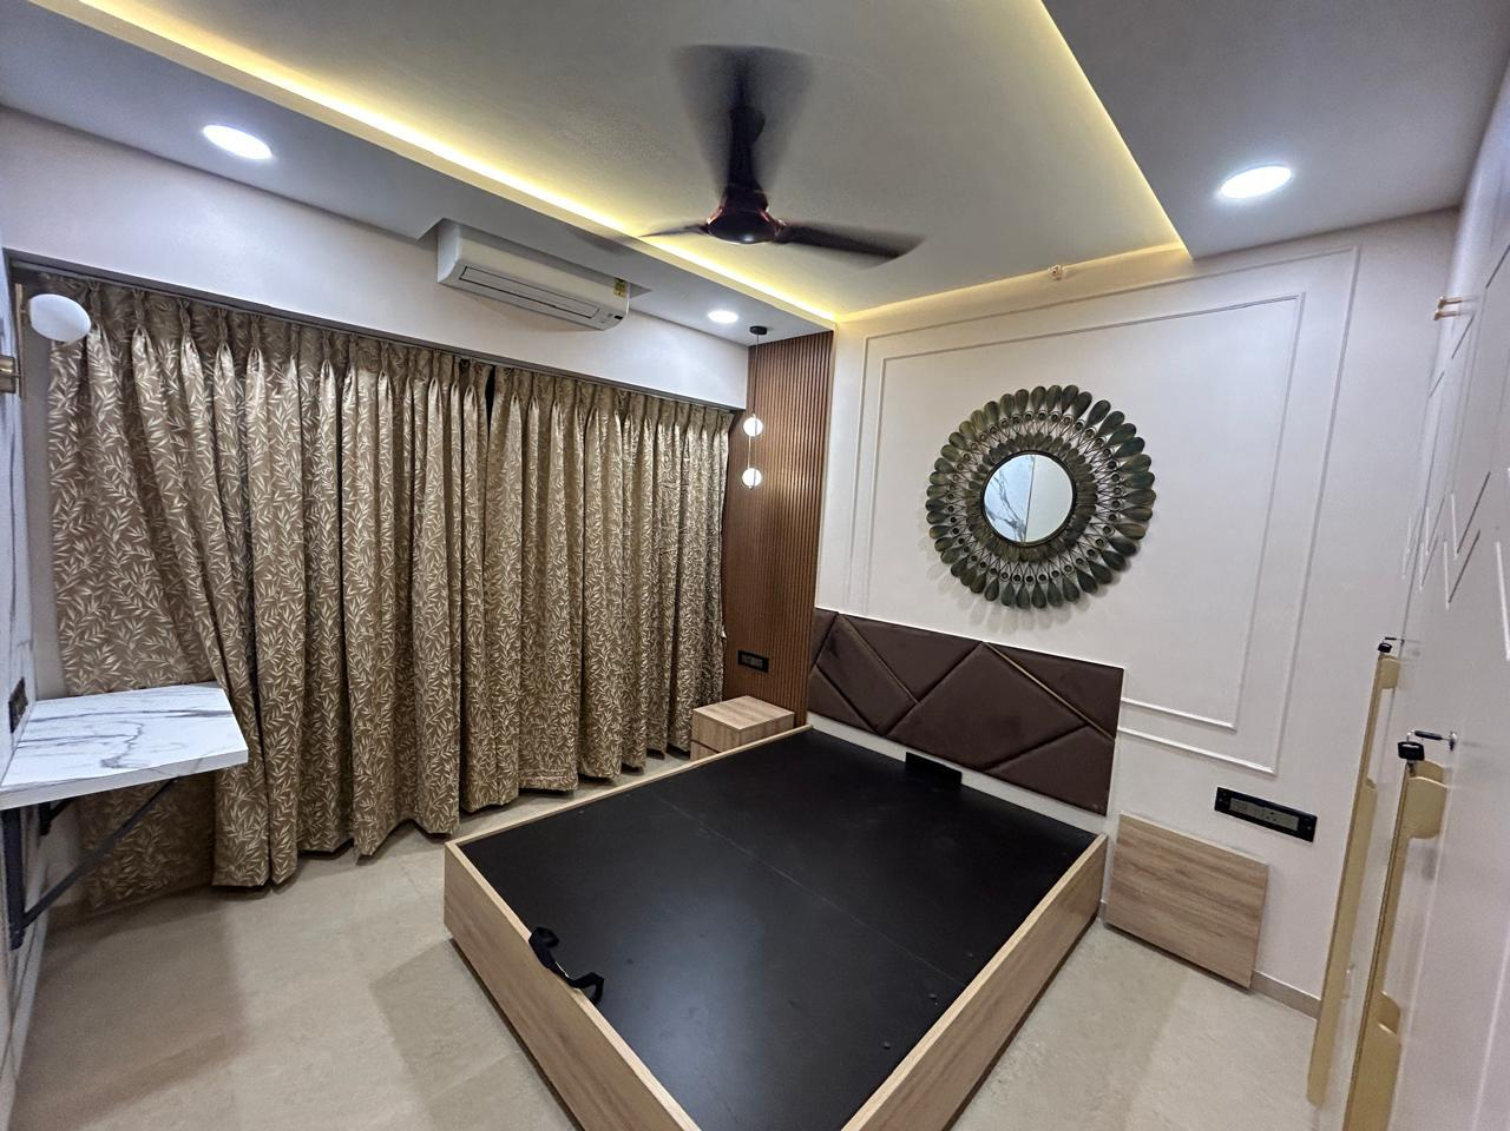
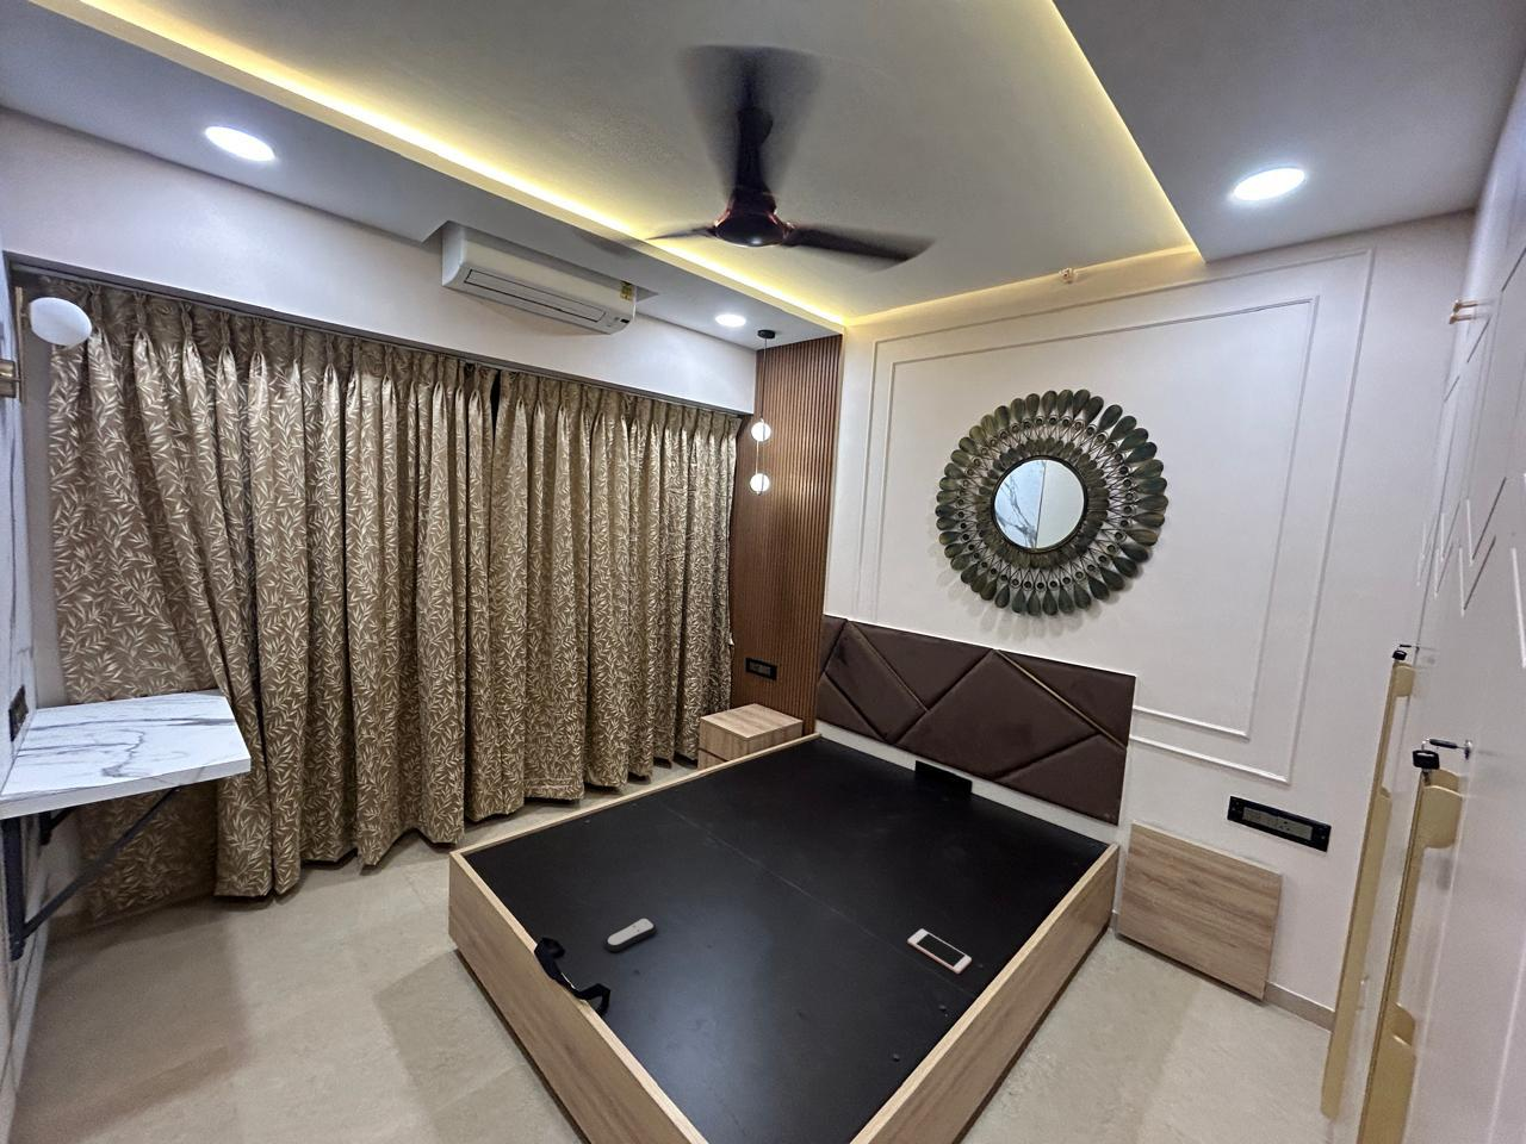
+ remote control (630, 934)
+ cell phone (938, 949)
